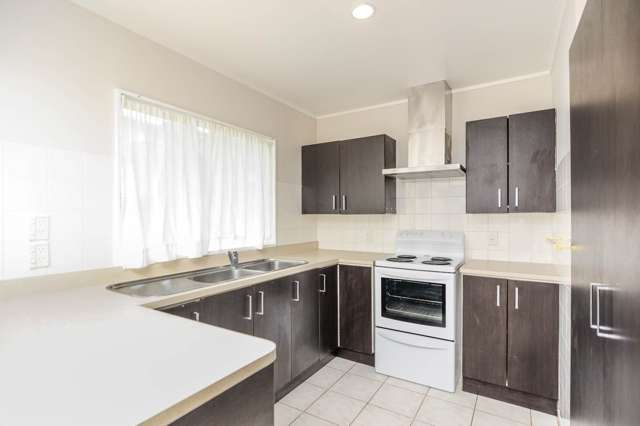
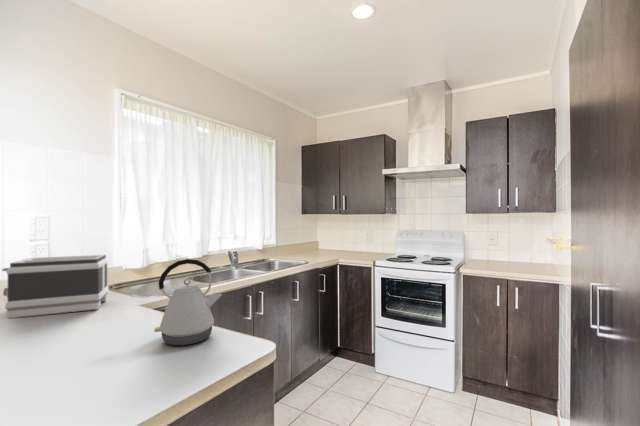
+ toaster (56, 283)
+ kettle (189, 298)
